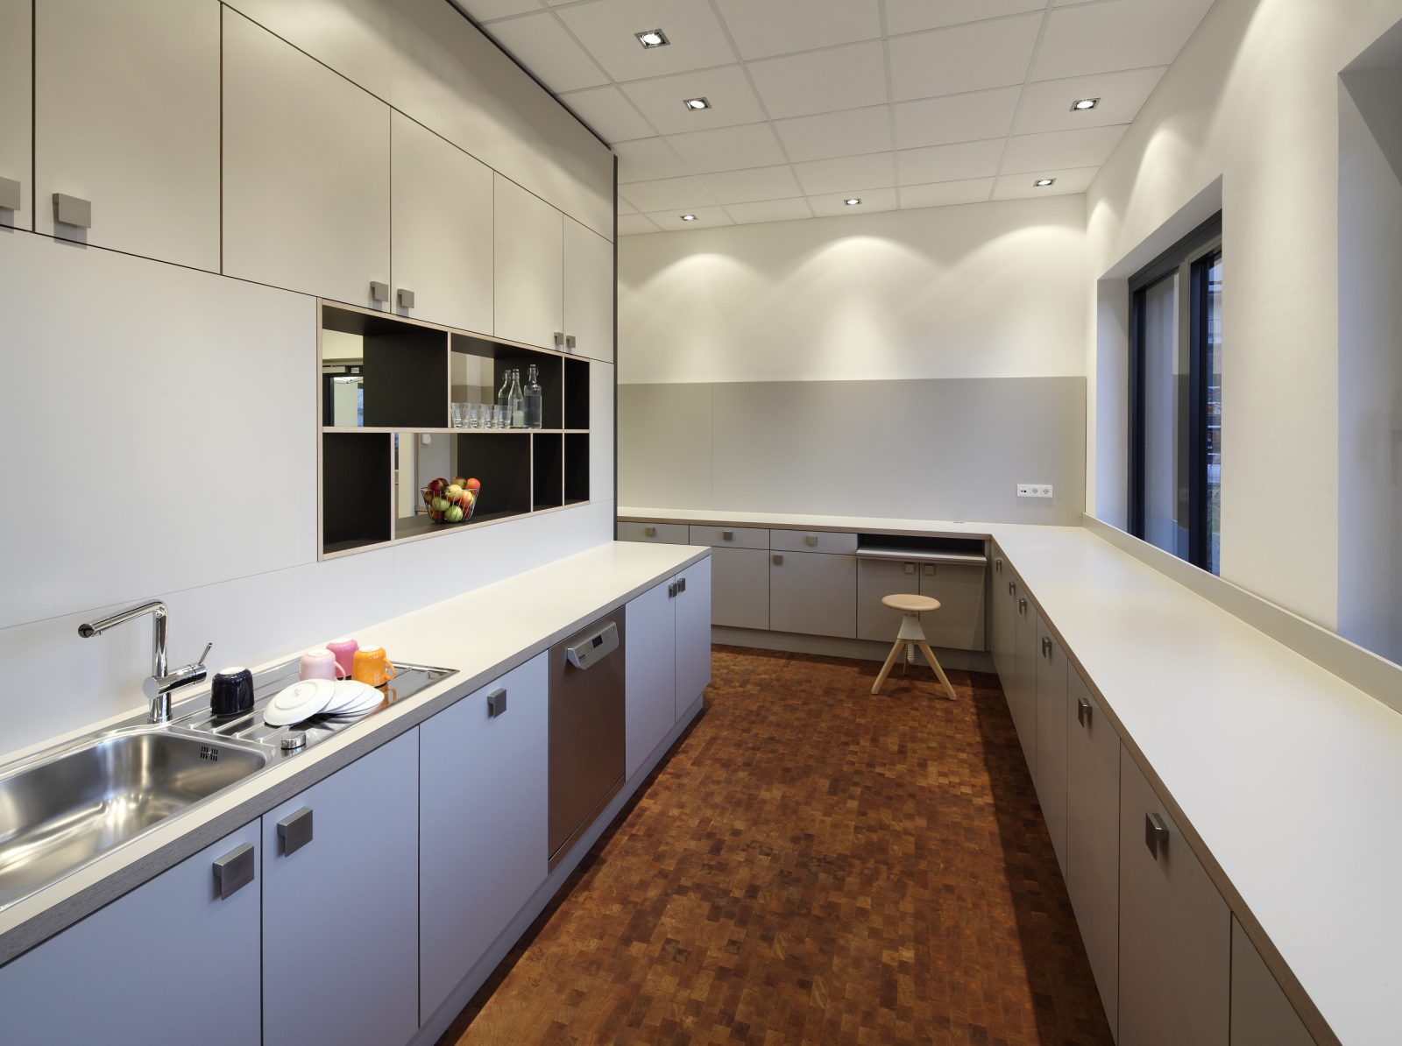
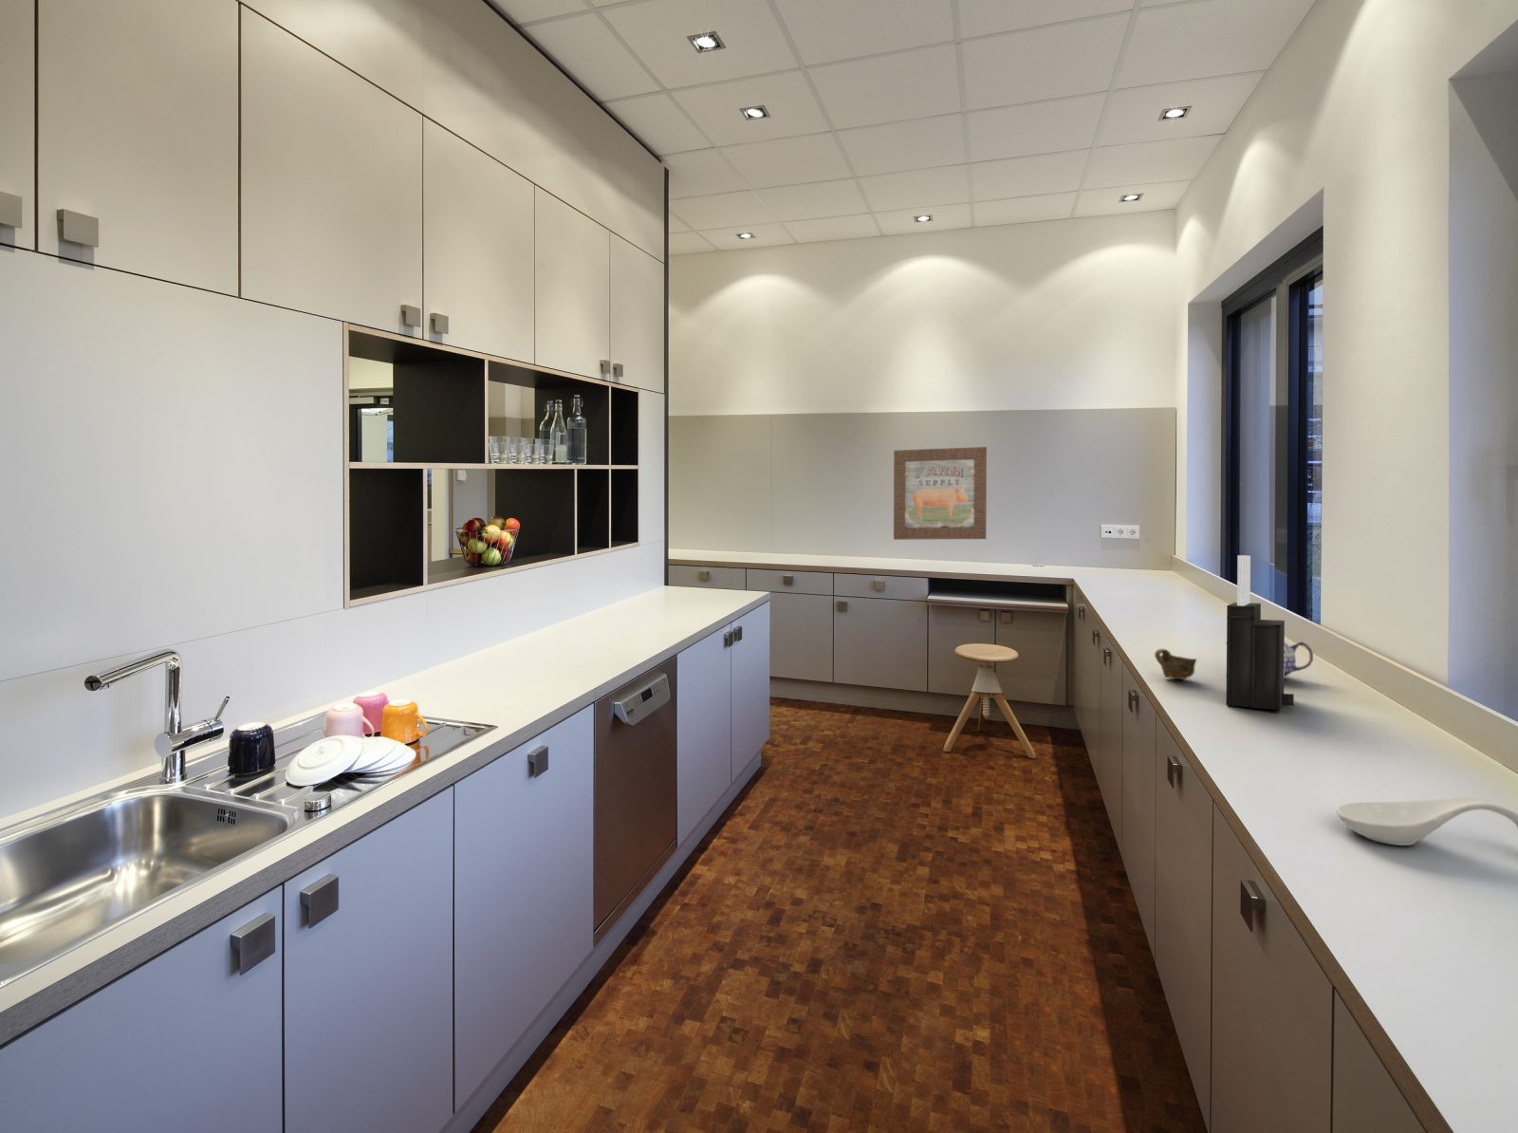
+ spoon rest (1432, 819)
+ cup (1174, 663)
+ knife block (1262, 630)
+ wall art (940, 494)
+ teapot (1285, 655)
